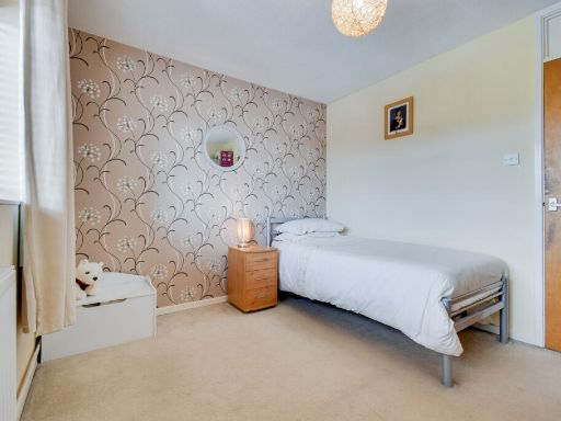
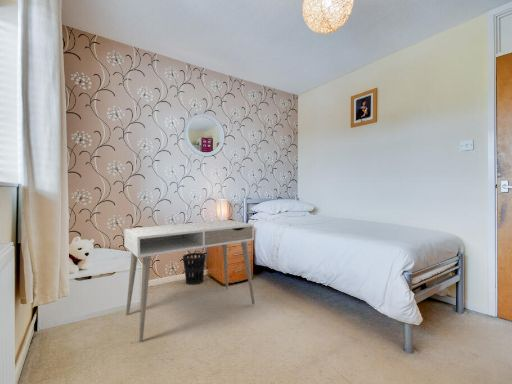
+ wastebasket (194, 268)
+ desk (190, 249)
